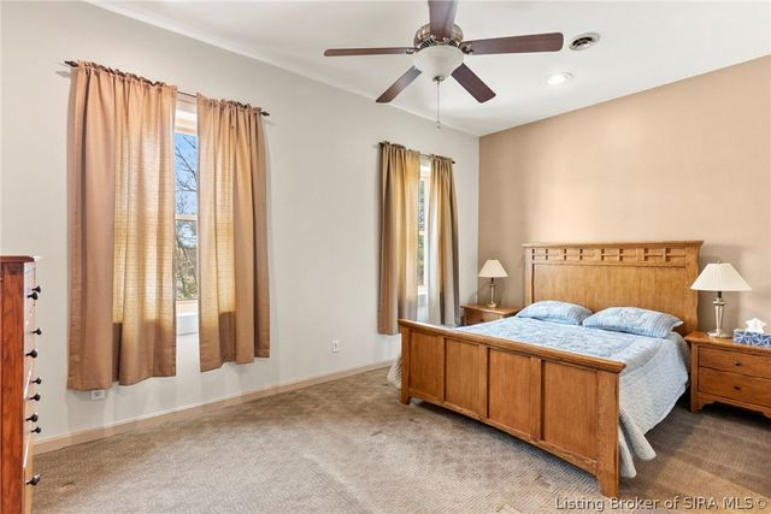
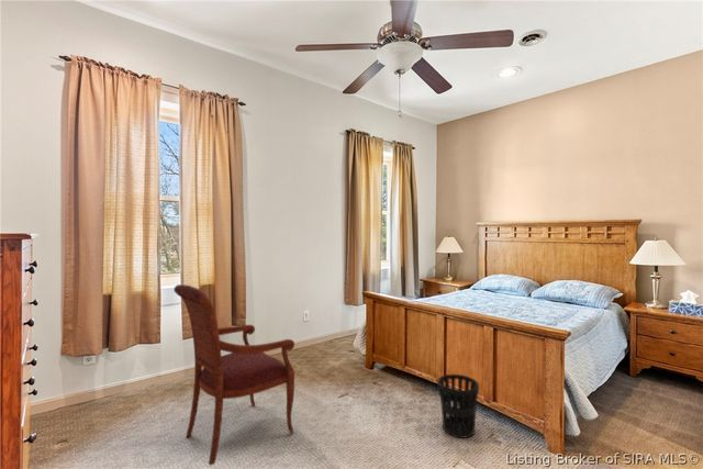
+ armchair (238, 356)
+ wastebasket (458, 405)
